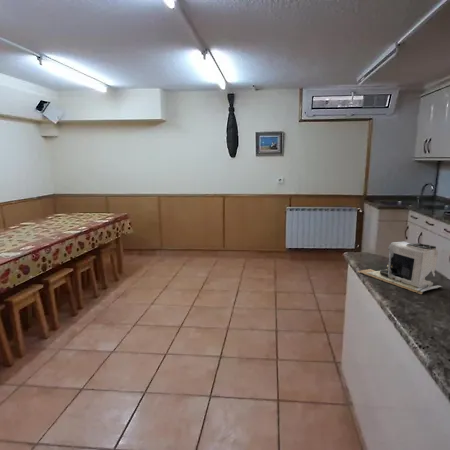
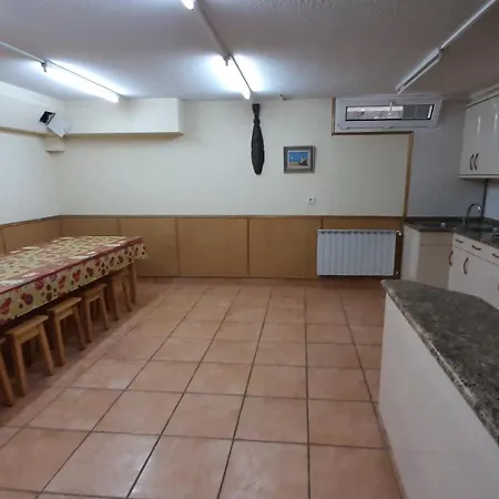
- coffee maker (400, 262)
